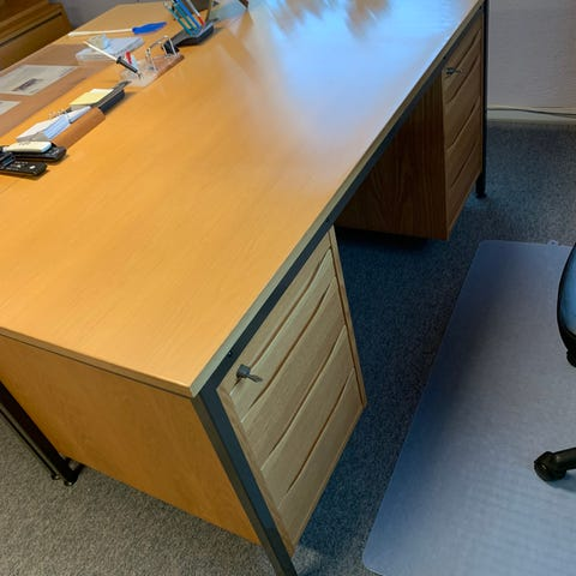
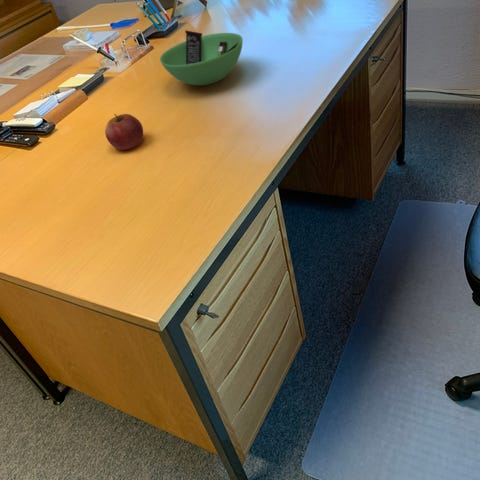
+ apple (123, 128)
+ bowl (203, 59)
